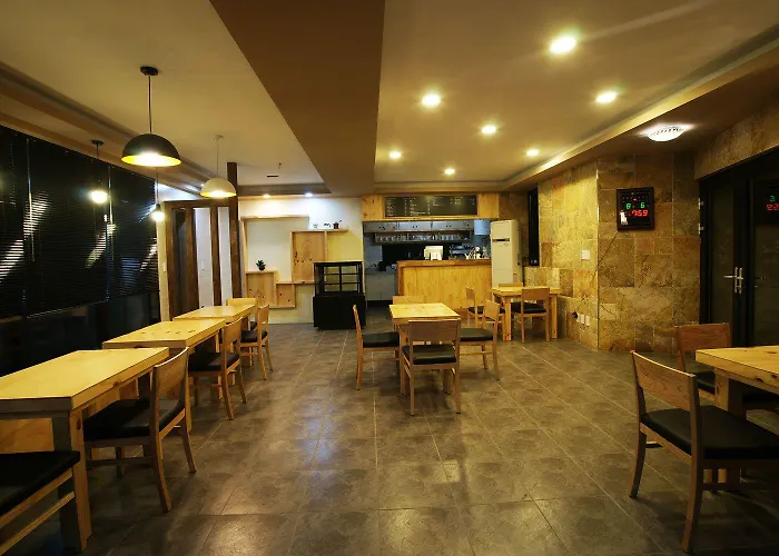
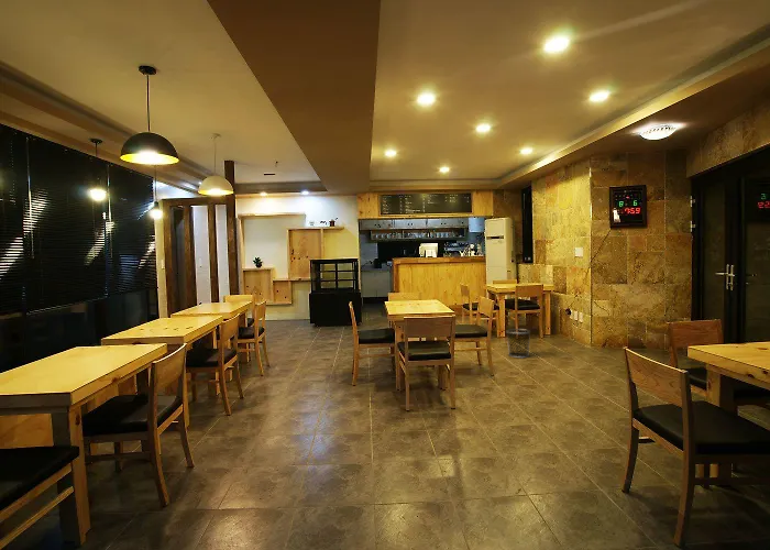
+ waste bin (518, 342)
